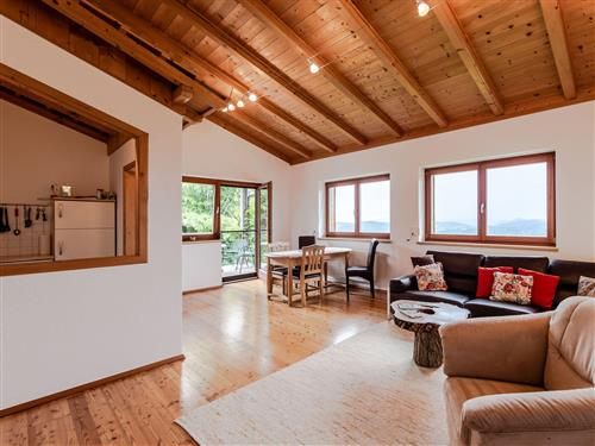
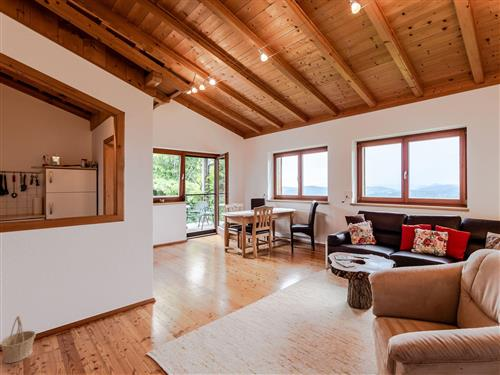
+ basket (18, 335)
